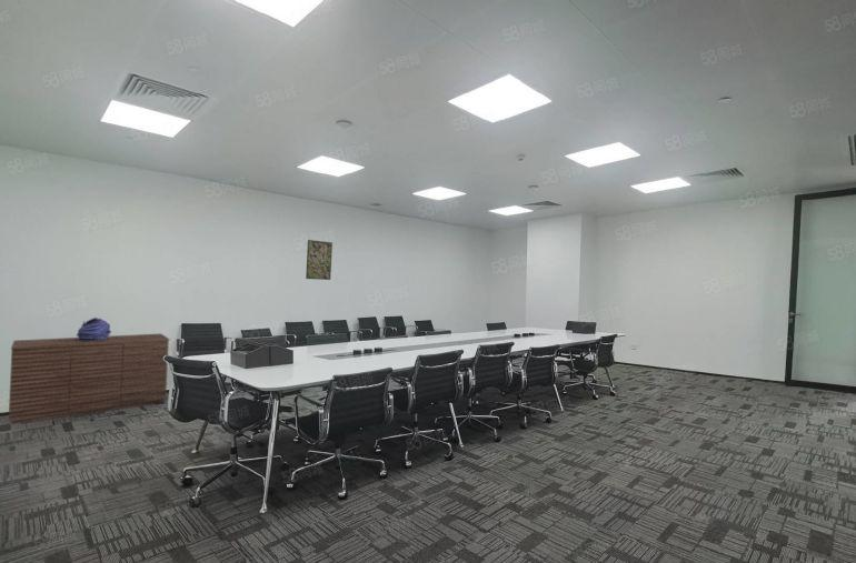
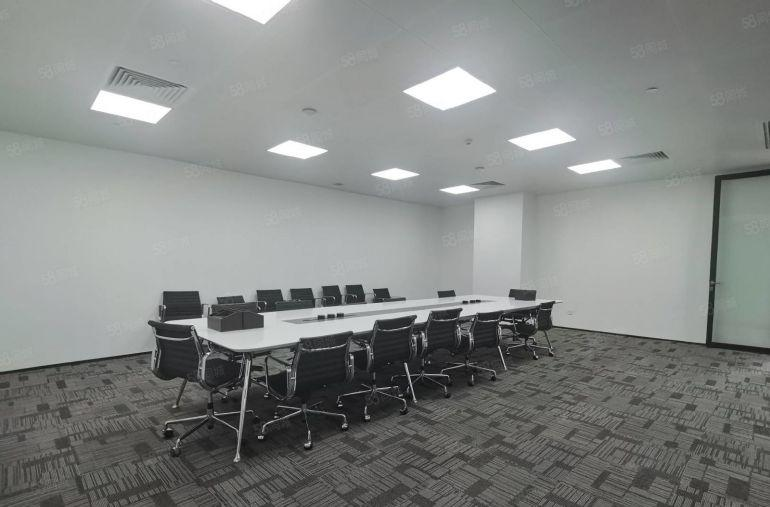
- sideboard (94, 373)
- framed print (319, 260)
- decorative sculpture (94, 328)
